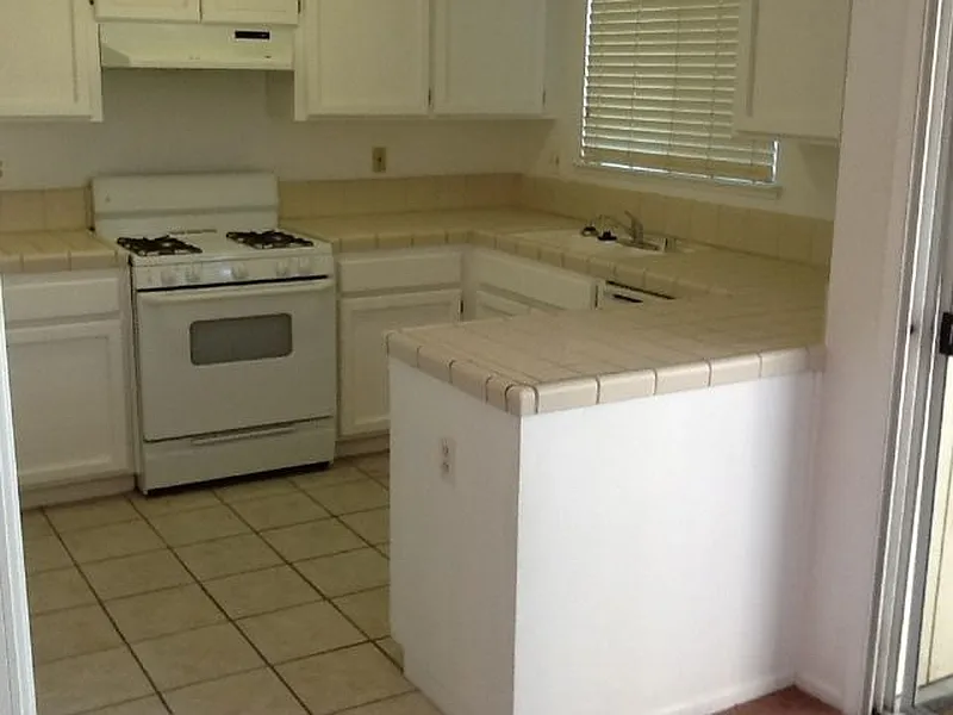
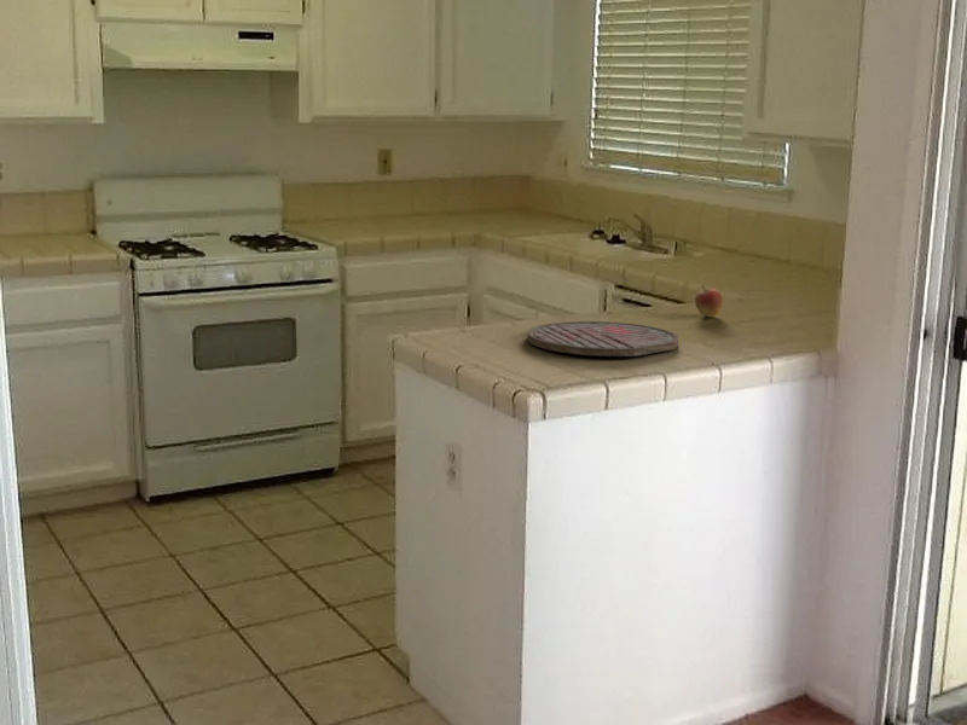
+ fruit (708, 301)
+ cutting board (602, 337)
